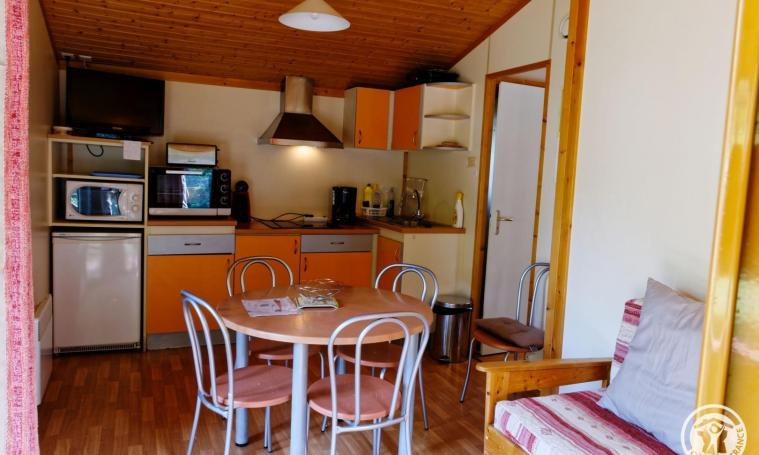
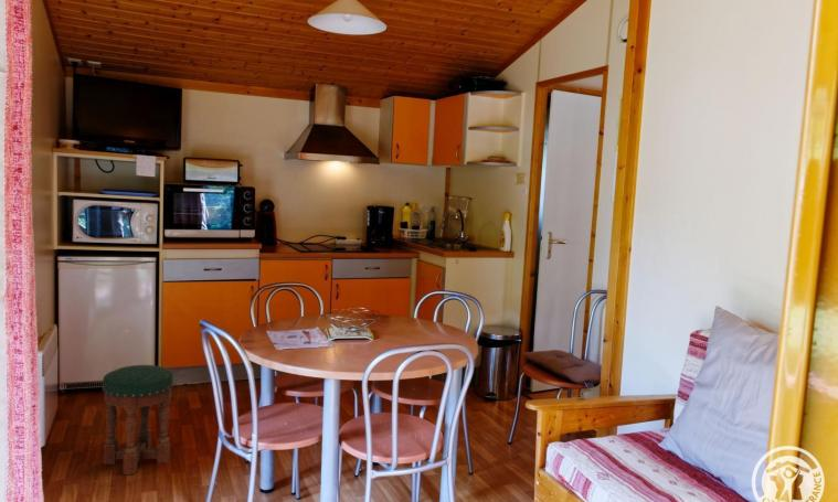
+ stool (140, 415)
